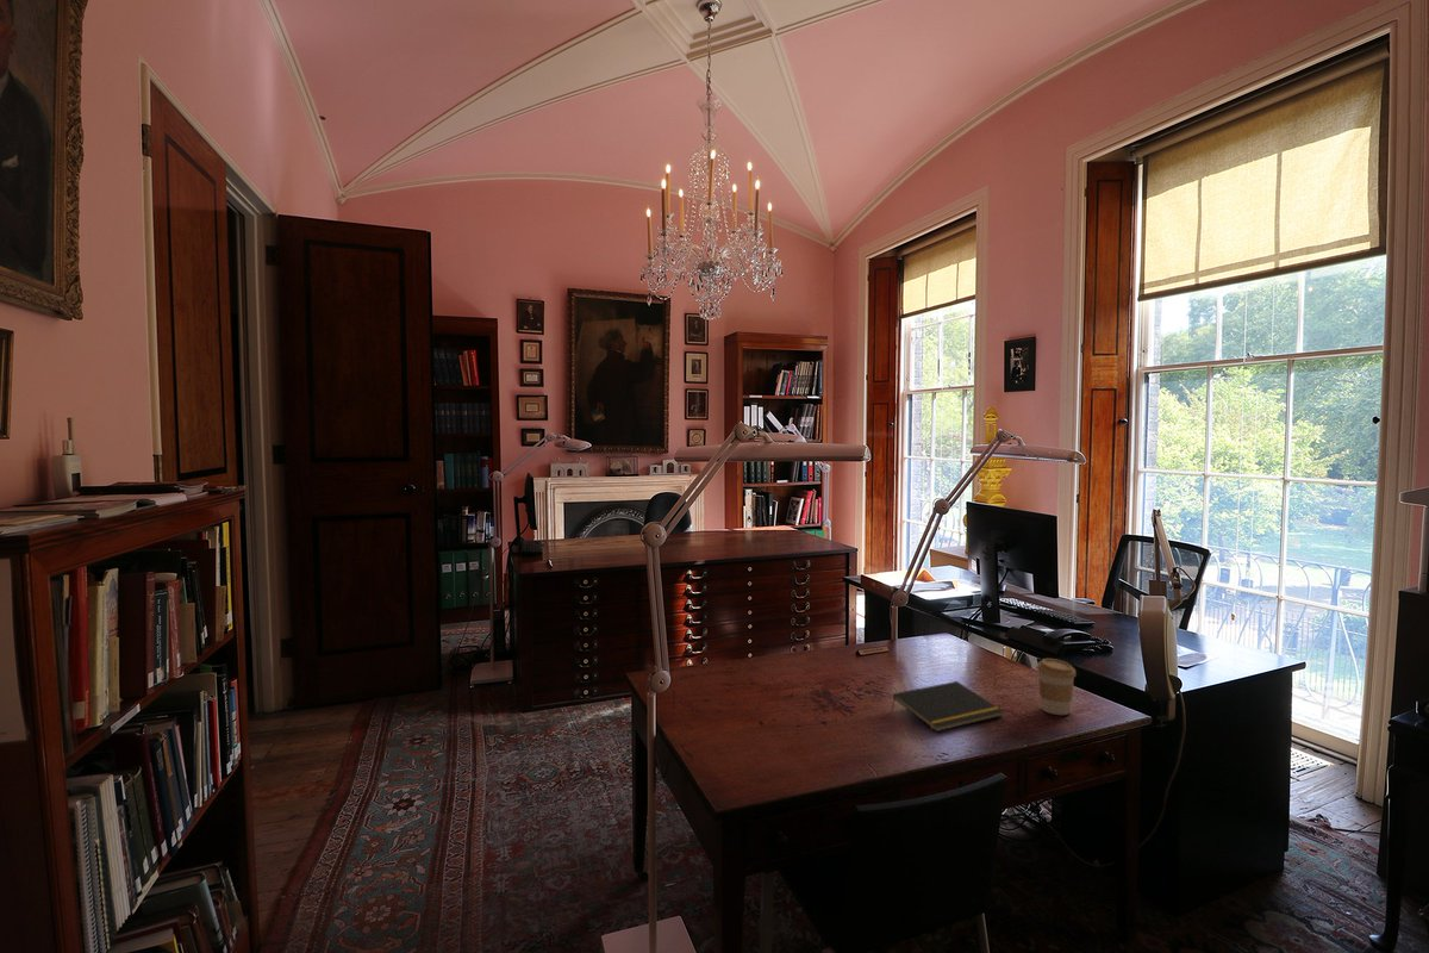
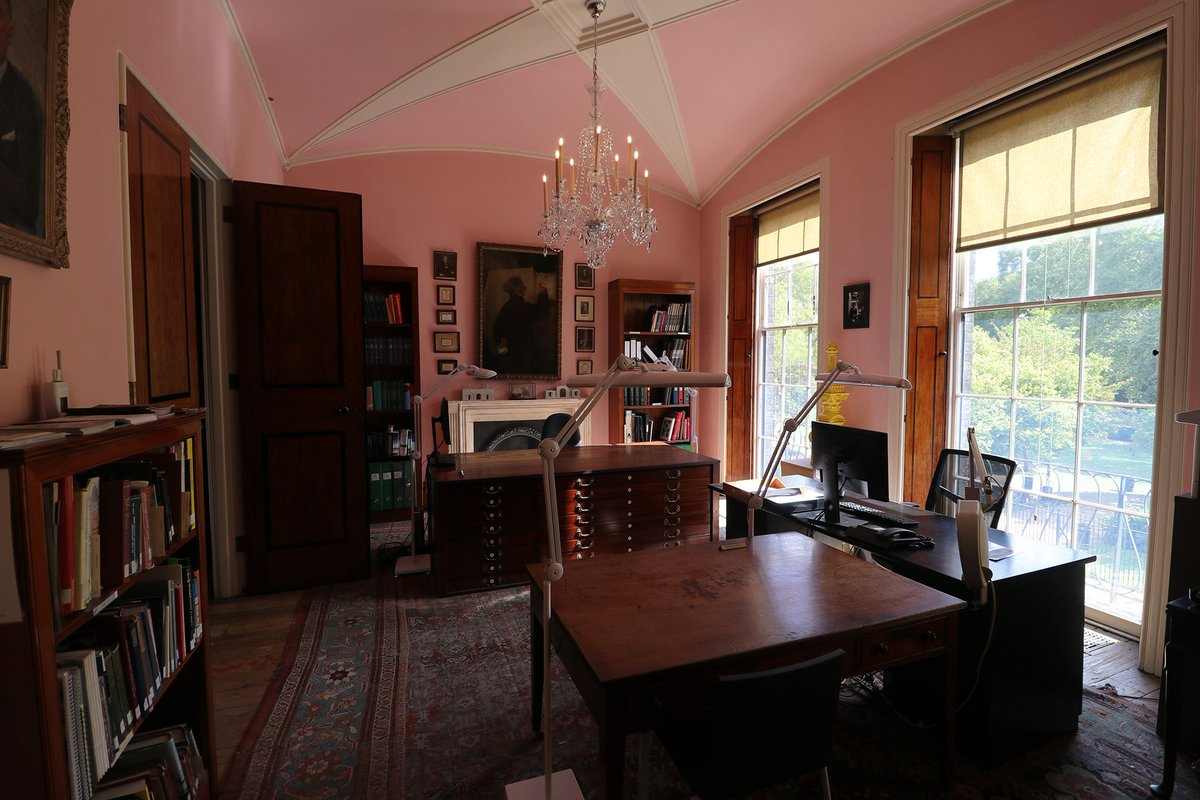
- coffee cup (1055, 685)
- notepad (947, 704)
